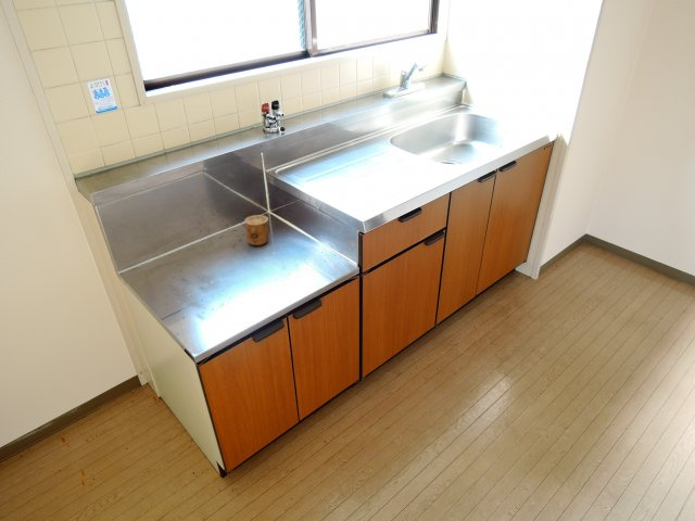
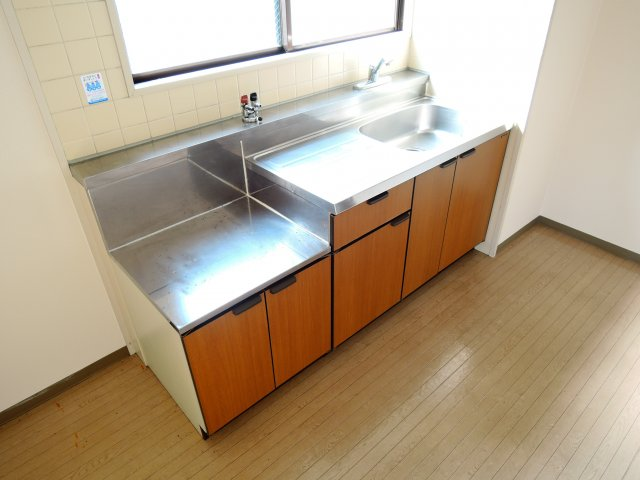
- cup (257, 230)
